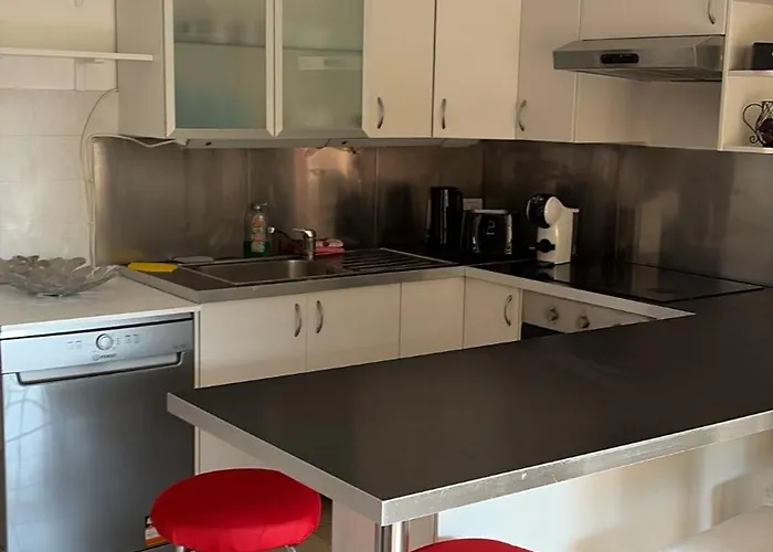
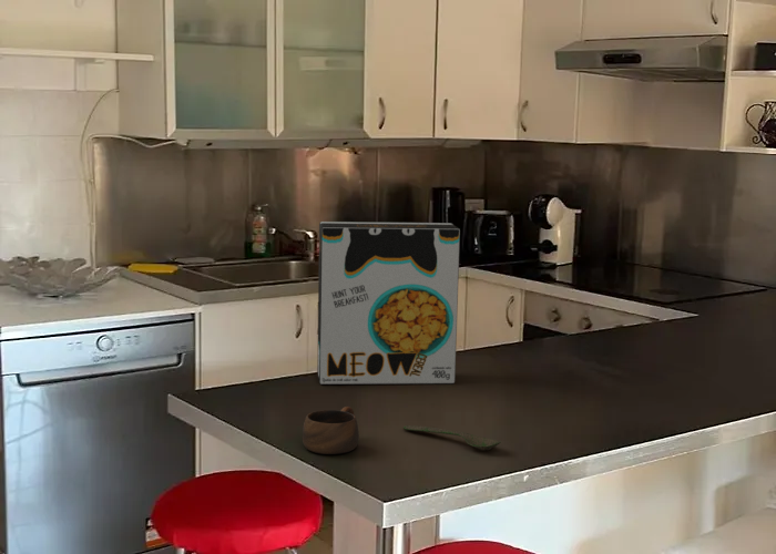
+ cereal box (387, 302)
+ spoon (449, 433)
+ cup (336, 429)
